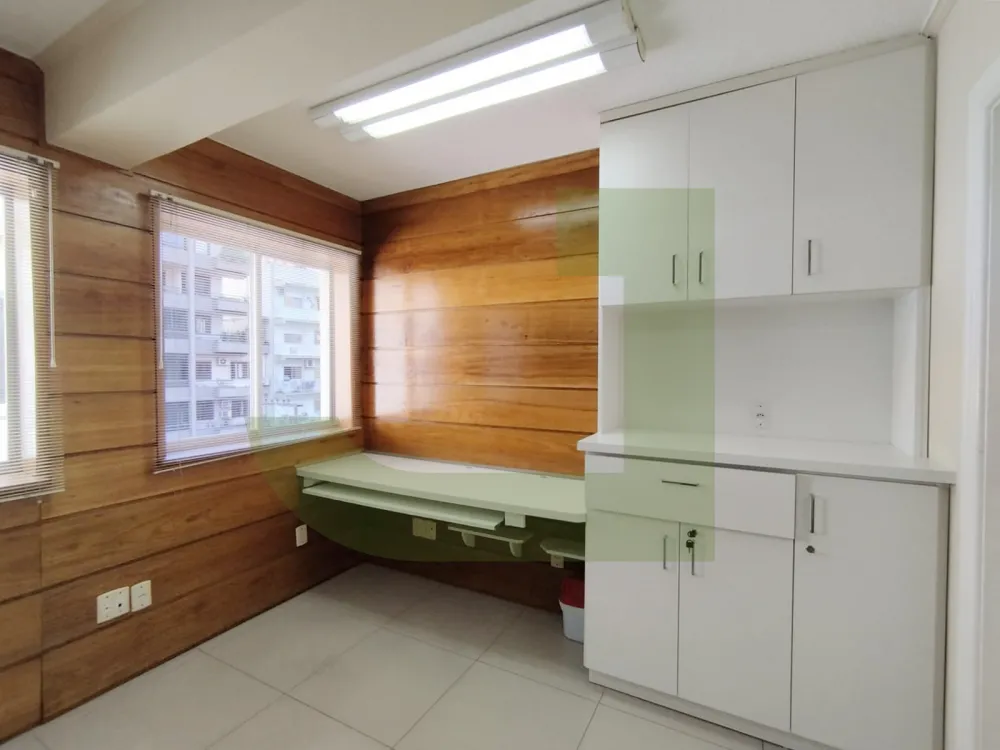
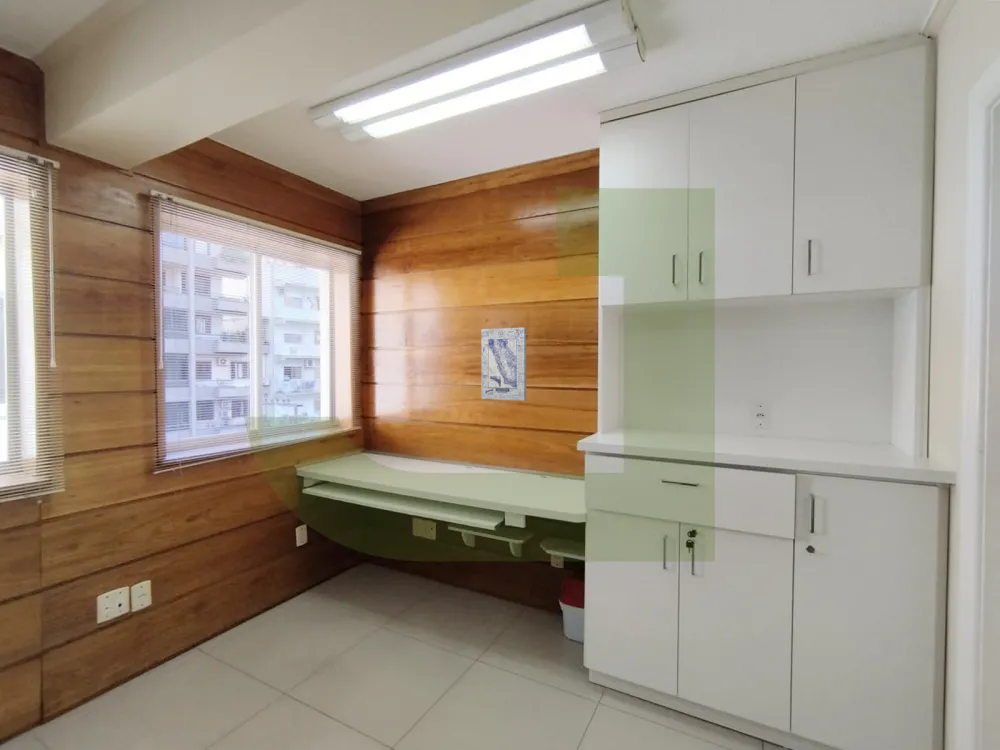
+ wall art (503, 364)
